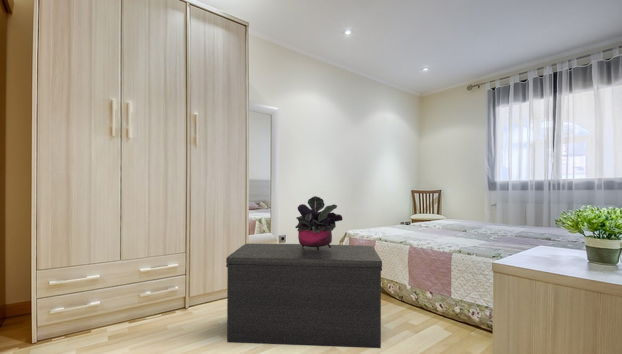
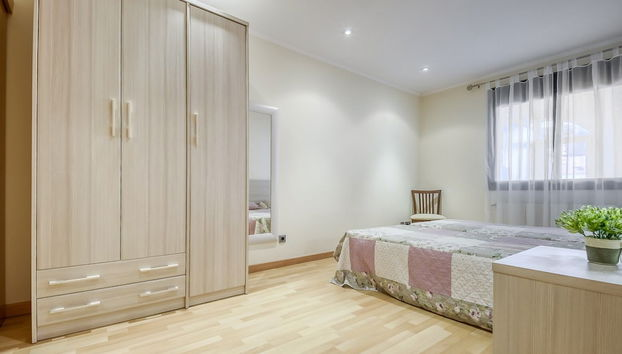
- bench (305, 289)
- potted plant (316, 222)
